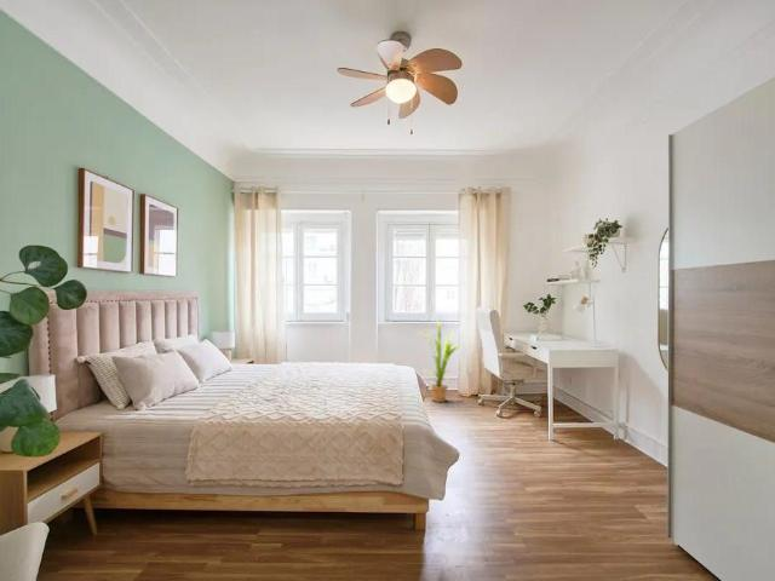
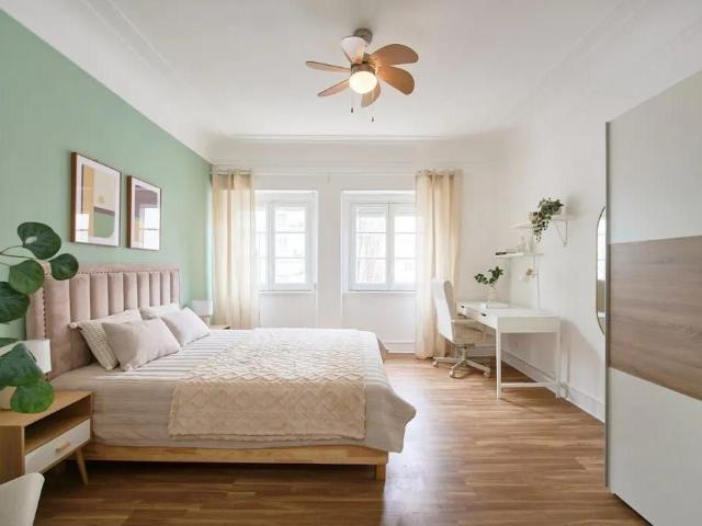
- house plant (437, 359)
